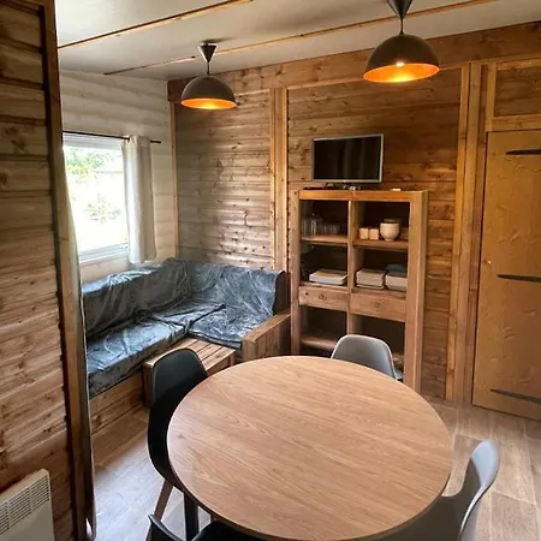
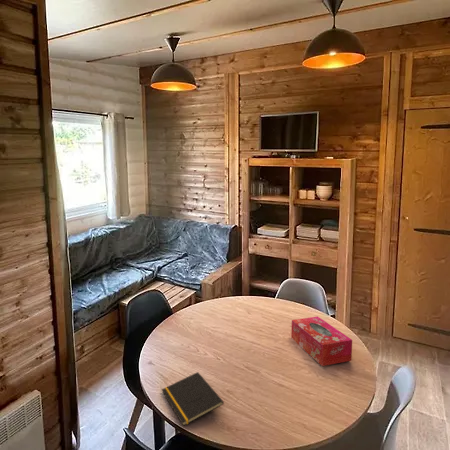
+ notepad (191, 396)
+ tissue box (319, 339)
